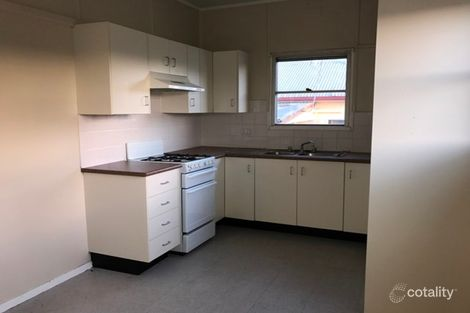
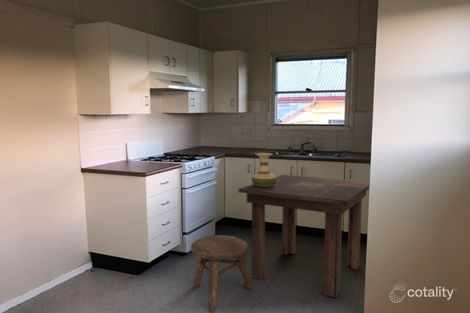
+ dining table (295, 228)
+ vase (264, 169)
+ stool (217, 268)
